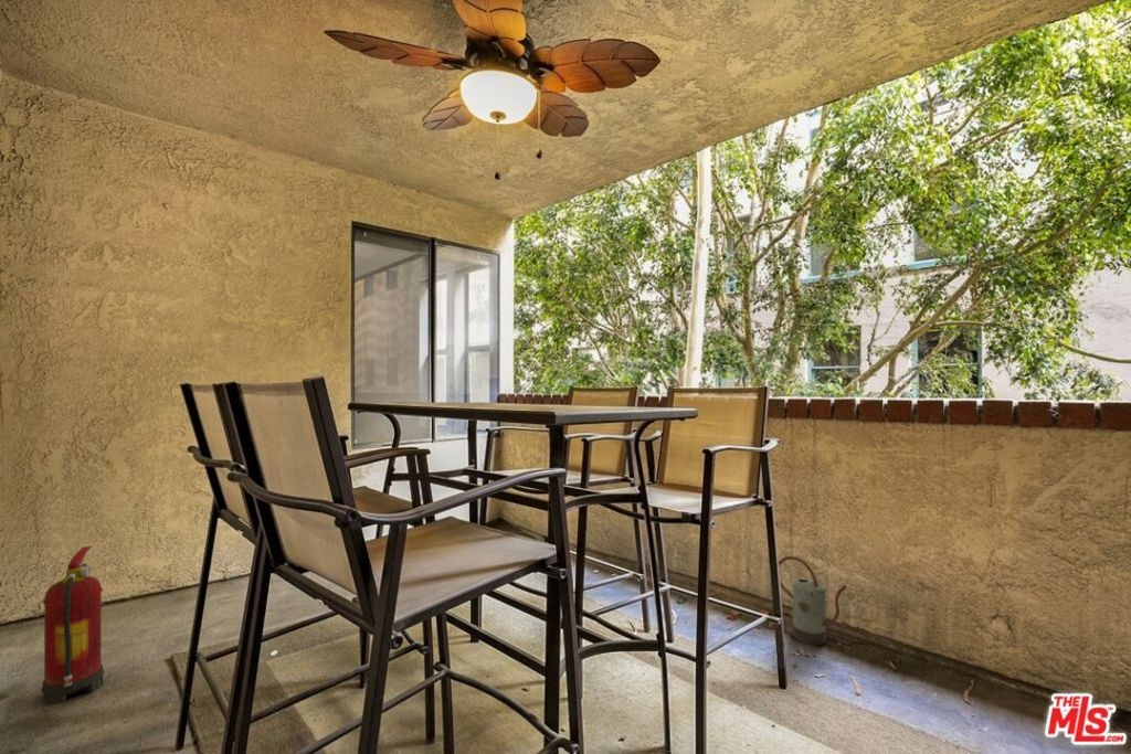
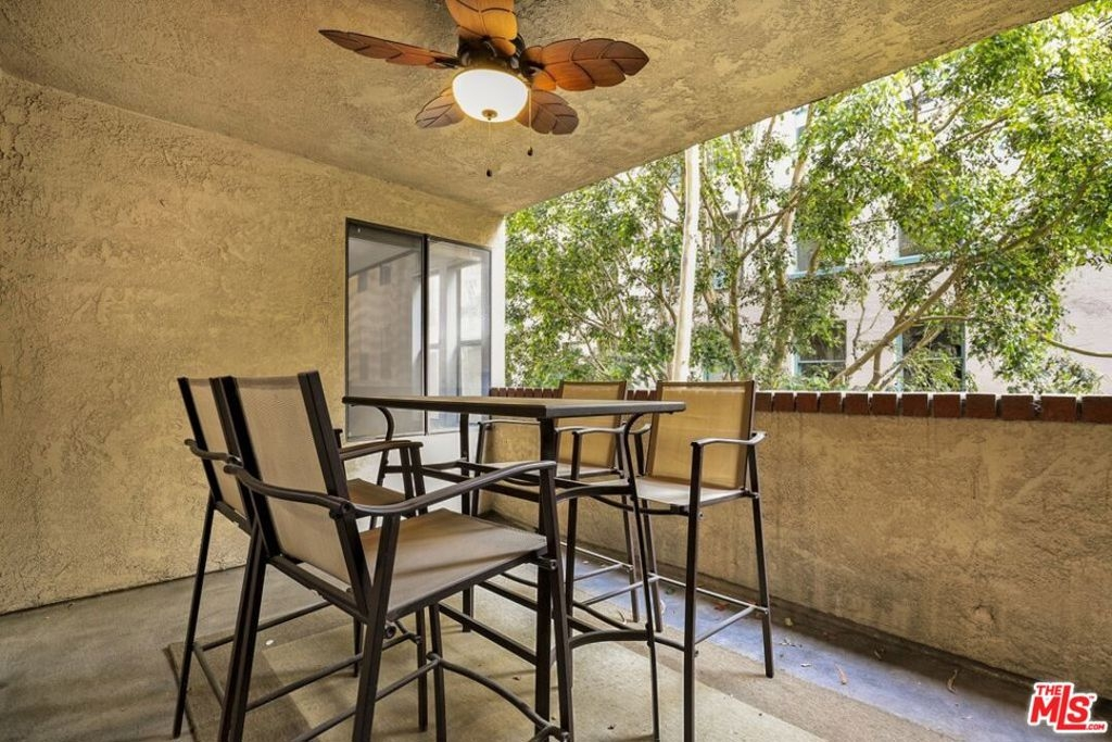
- watering can (810, 598)
- fire extinguisher (72, 623)
